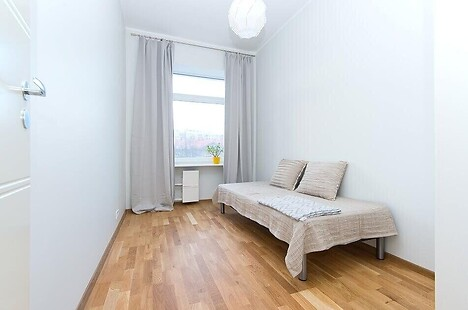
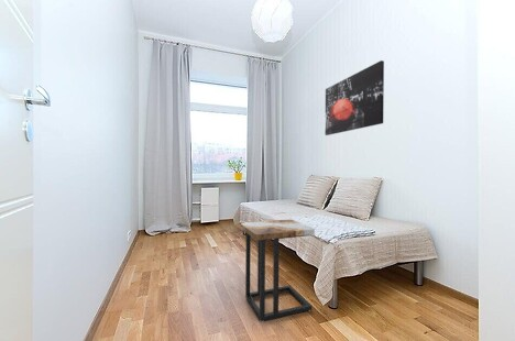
+ side table (275, 265)
+ wall art (350, 103)
